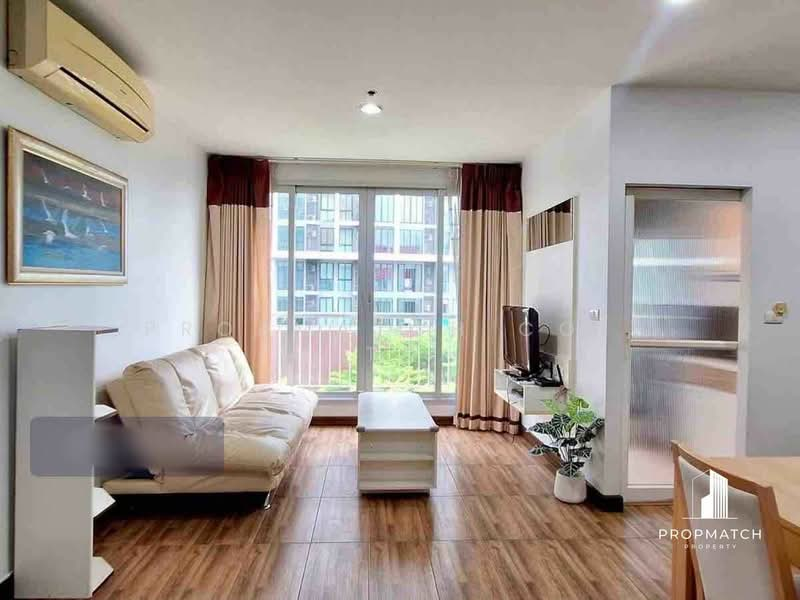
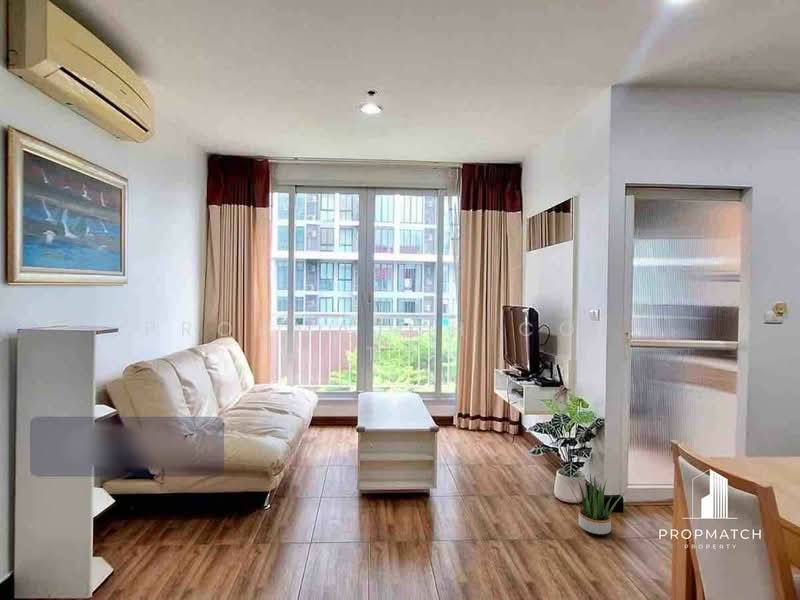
+ potted plant (594, 504)
